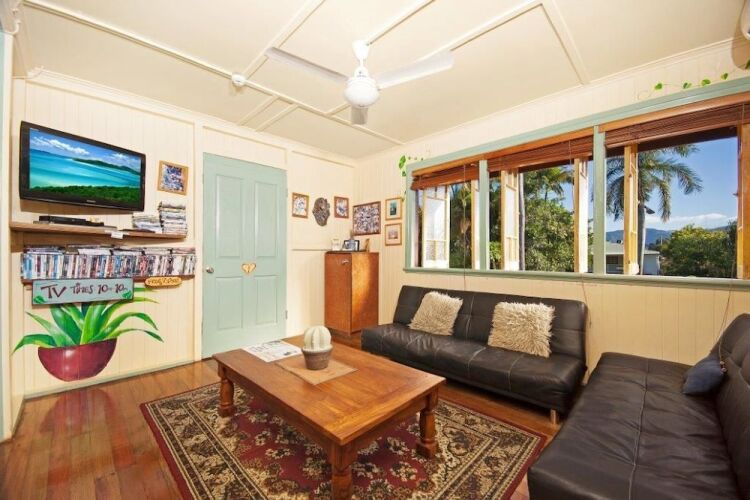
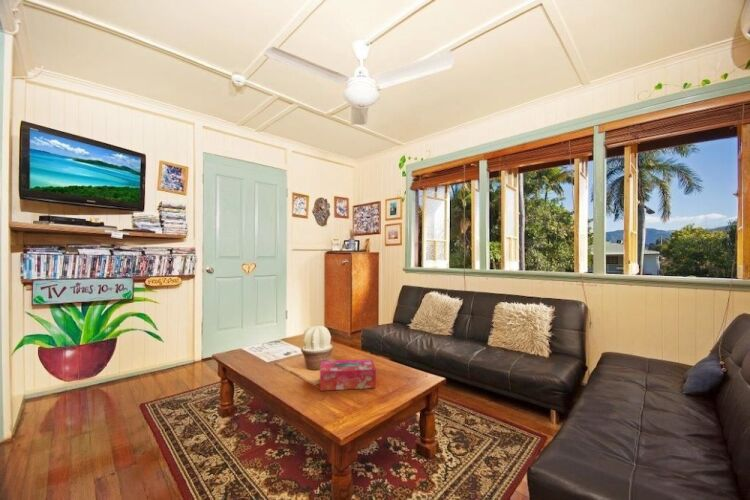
+ tissue box (347, 374)
